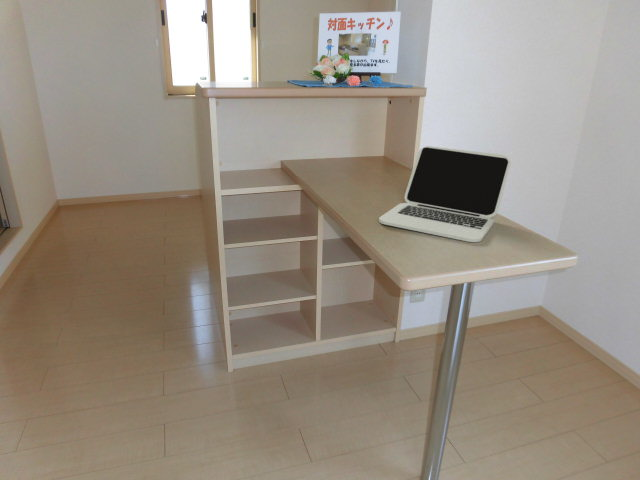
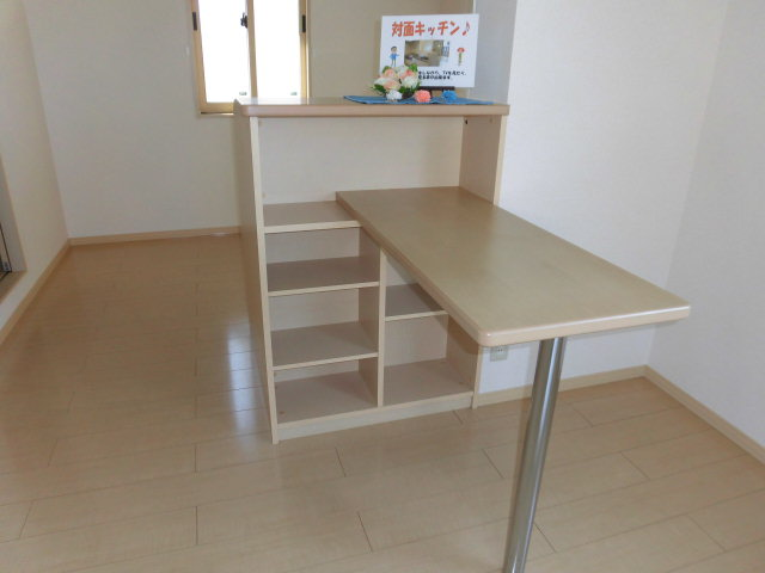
- laptop (446, 188)
